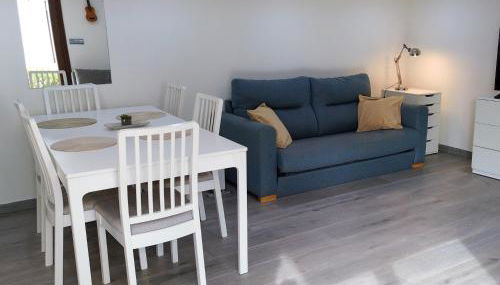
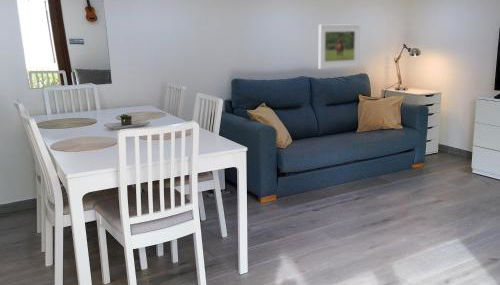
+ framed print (339, 46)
